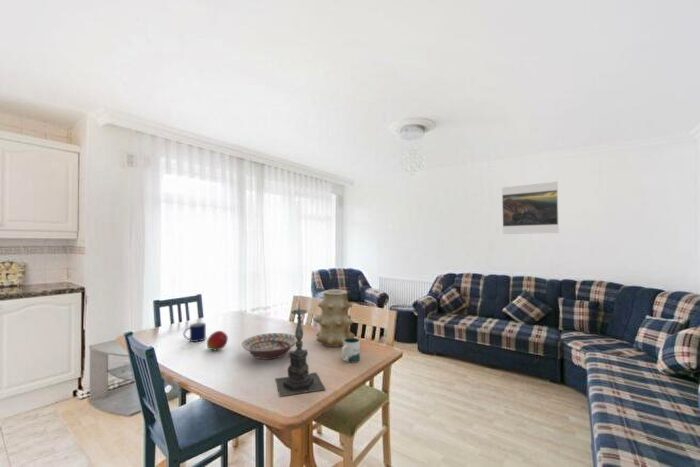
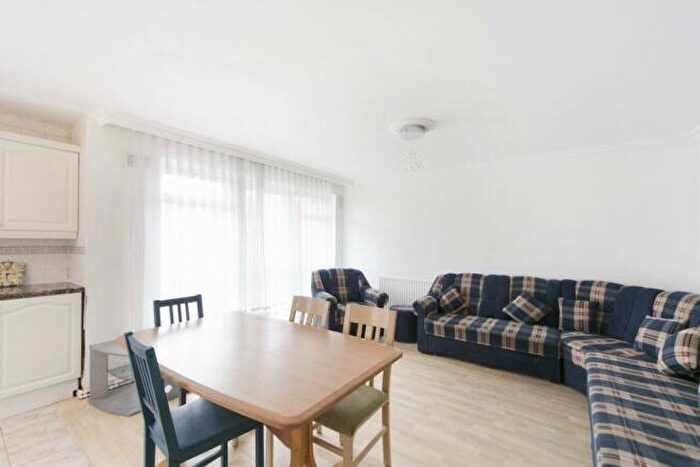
- mug (349, 350)
- candle holder (299, 341)
- mug (194, 332)
- fruit (217, 340)
- vase (334, 316)
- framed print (529, 209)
- decorative bowl (270, 347)
